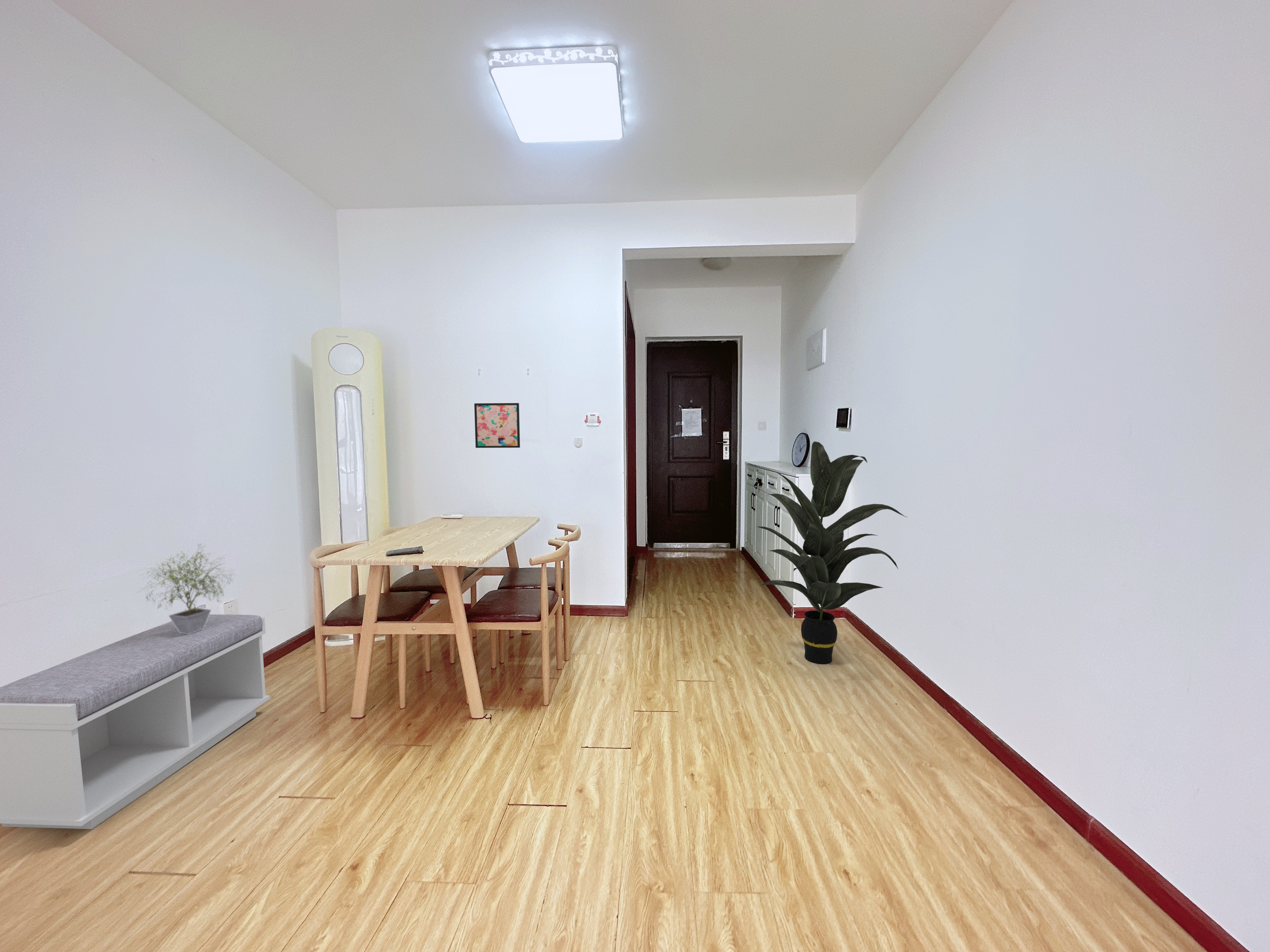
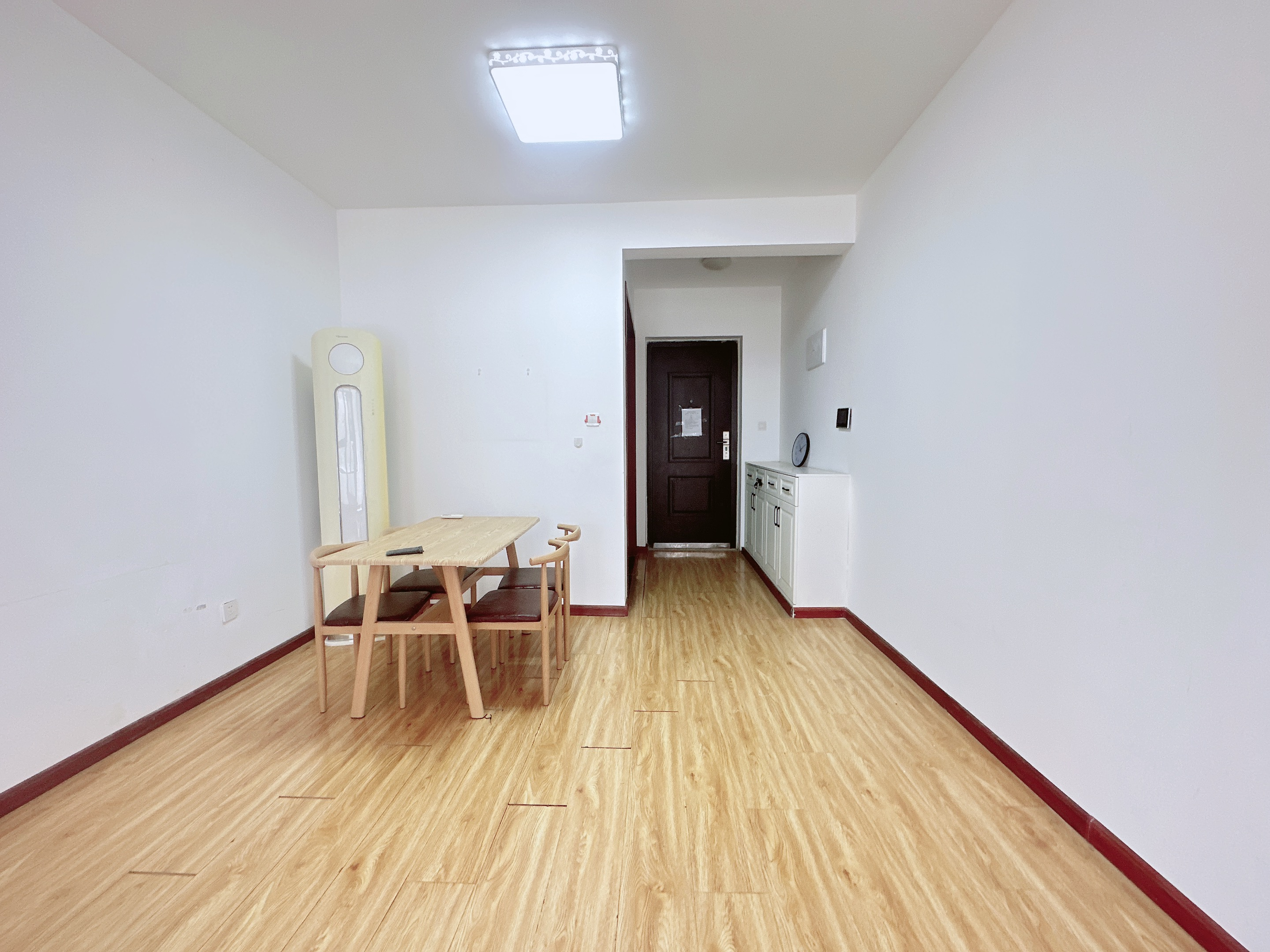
- bench (147, 704)
- indoor plant (824, 550)
- potted plant (189, 586)
- wall art (497, 425)
